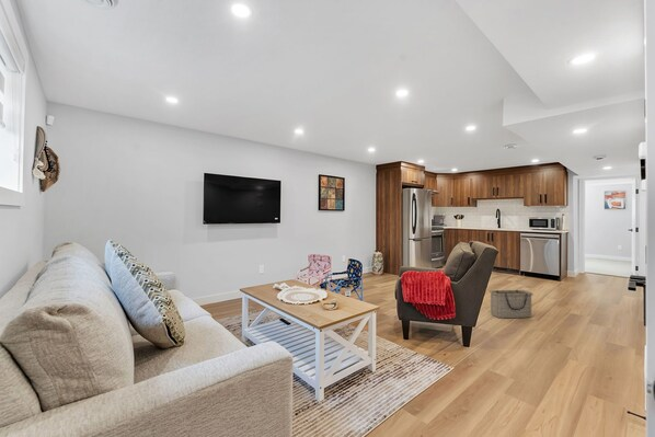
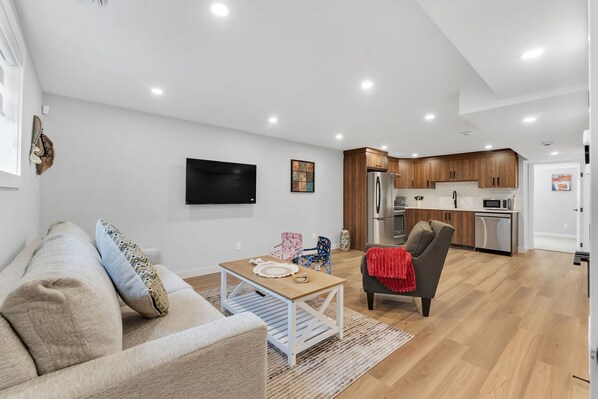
- basket (510, 303)
